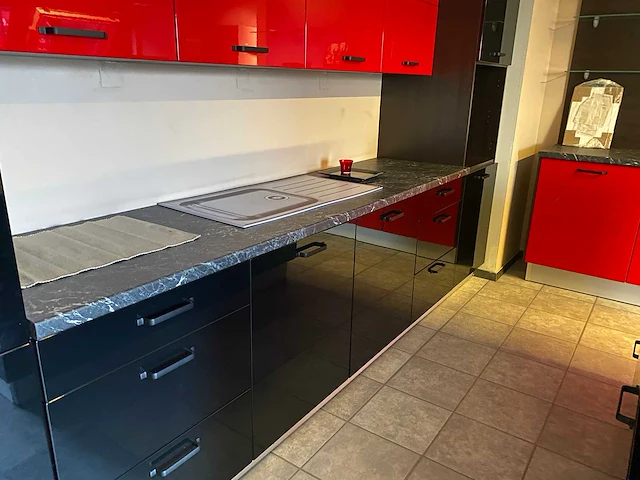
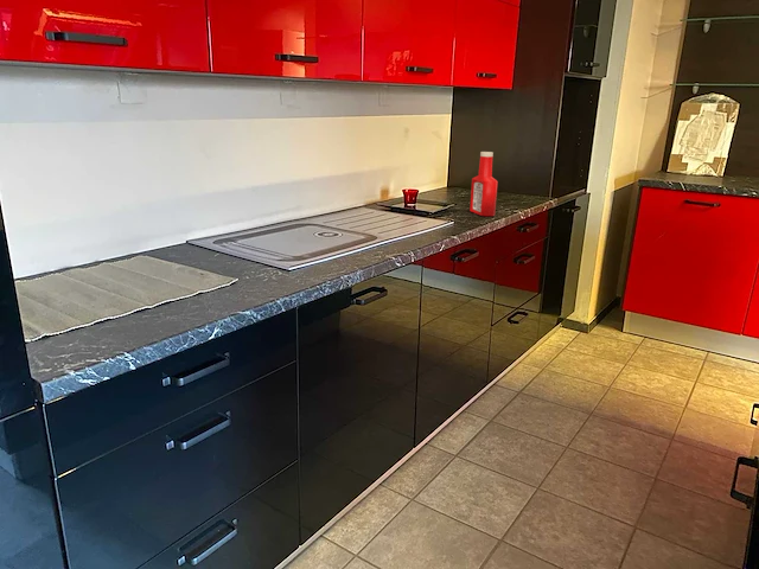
+ soap bottle (484, 183)
